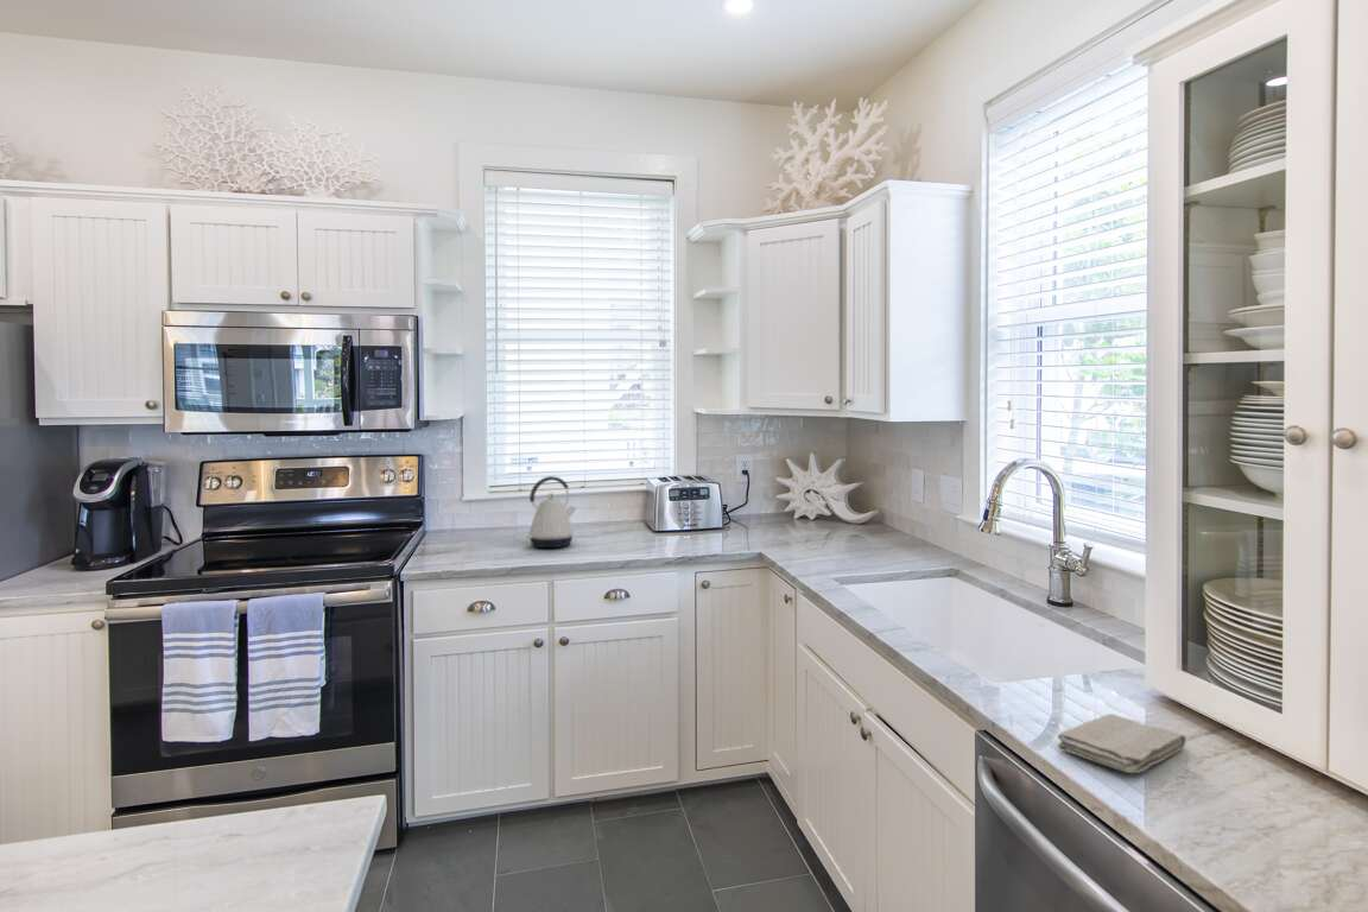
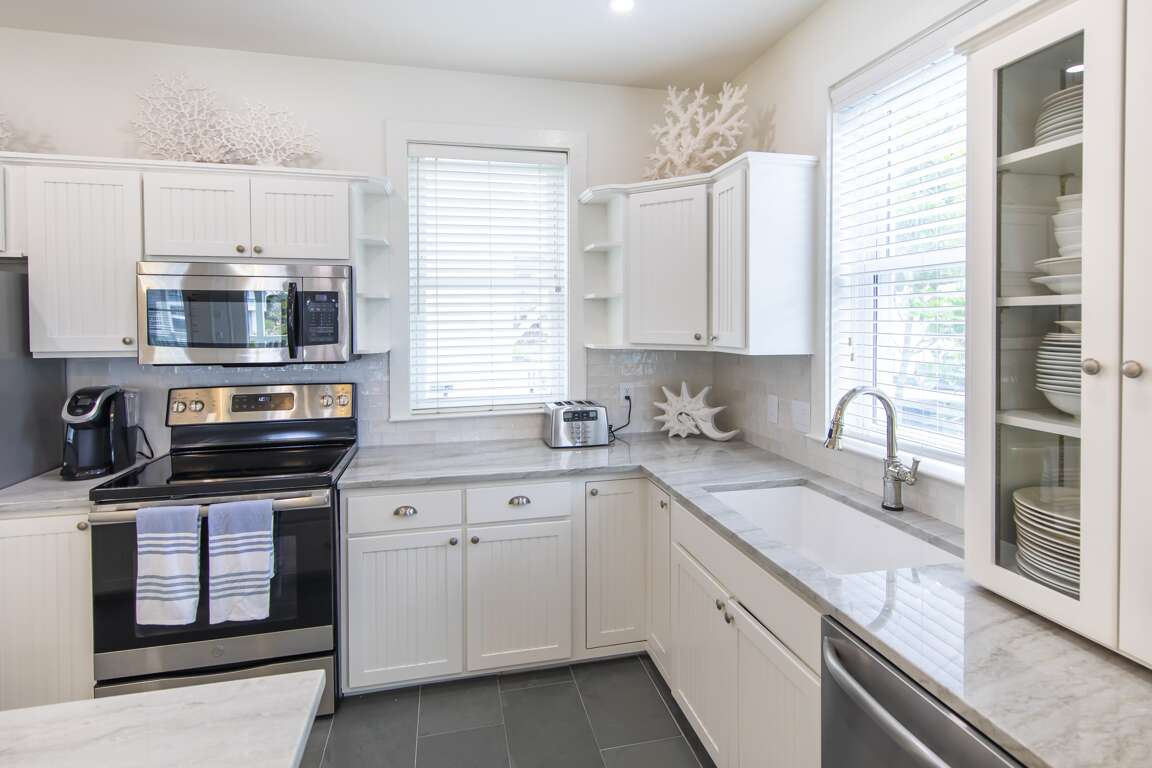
- kettle (552, 511)
- washcloth (1120, 740)
